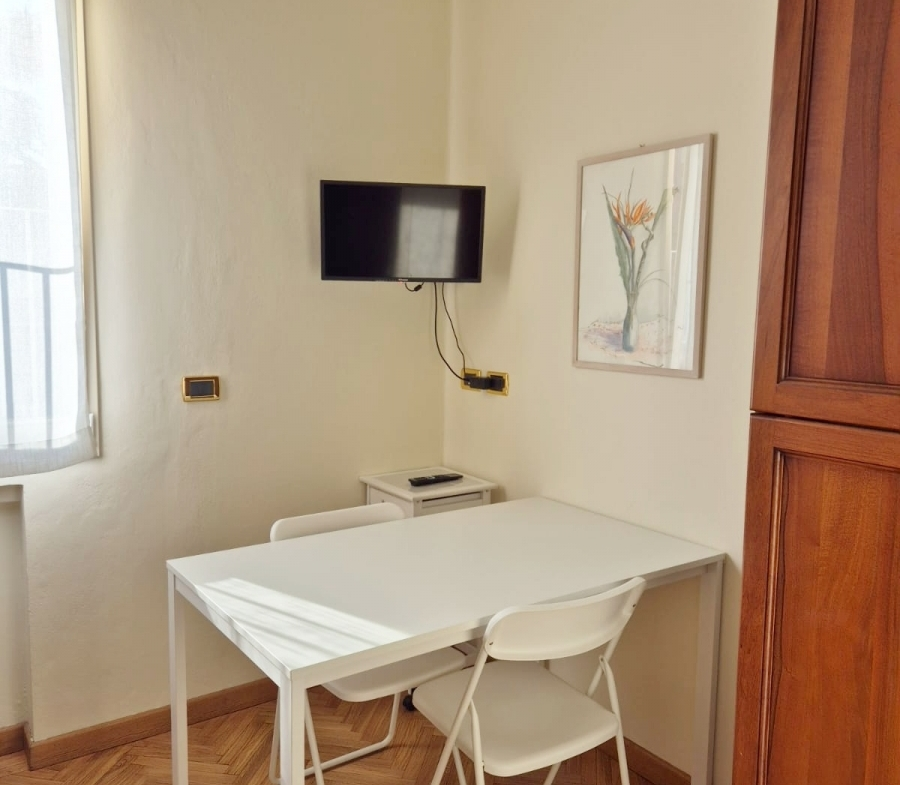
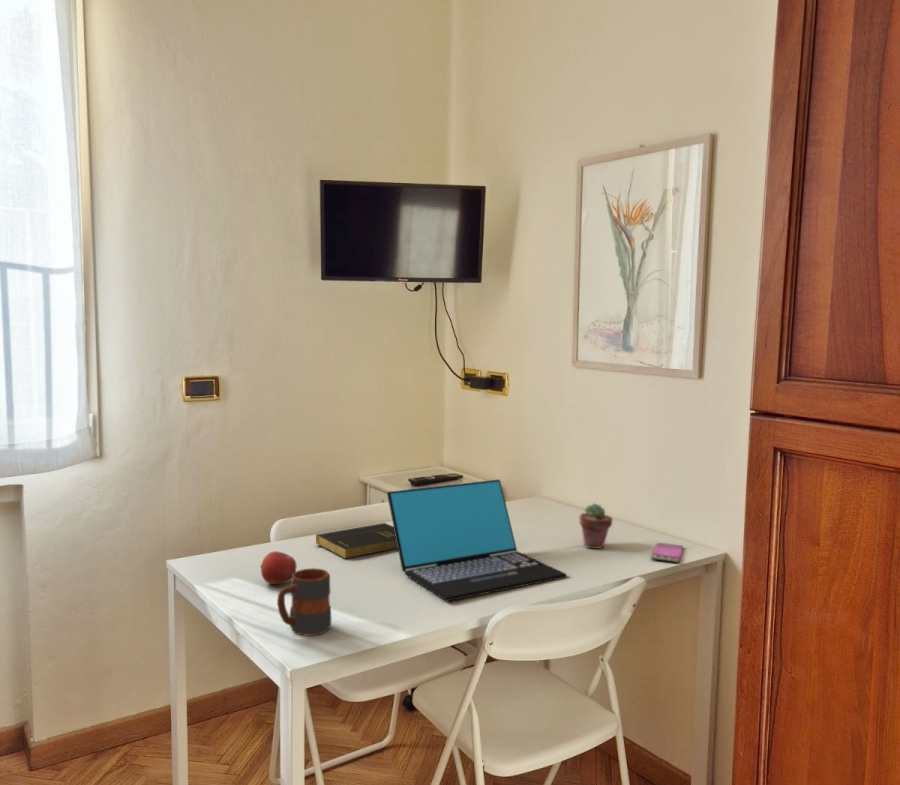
+ book (363, 540)
+ laptop (475, 533)
+ potted succulent (595, 524)
+ apple (278, 567)
+ smartphone (667, 552)
+ mug (303, 603)
